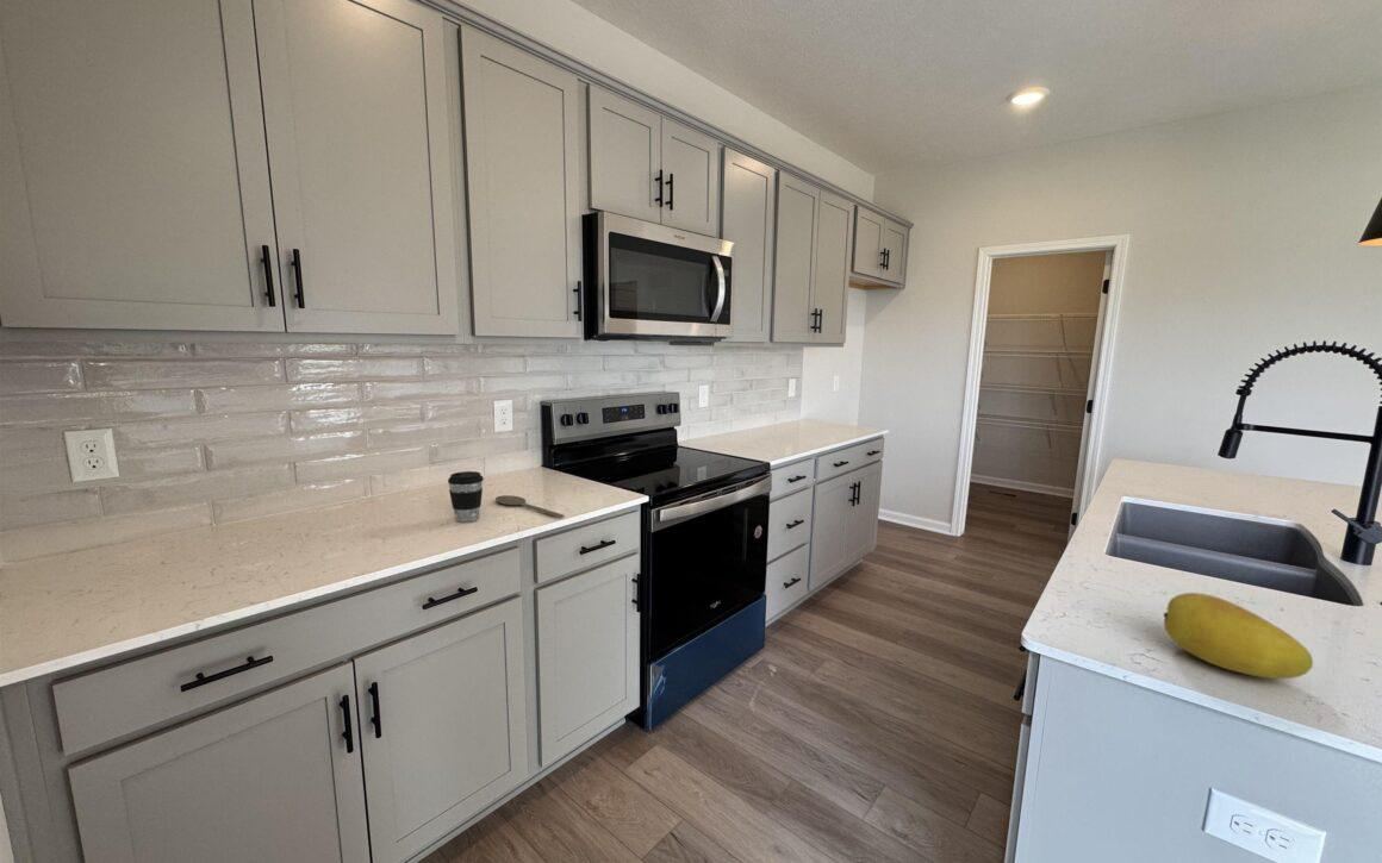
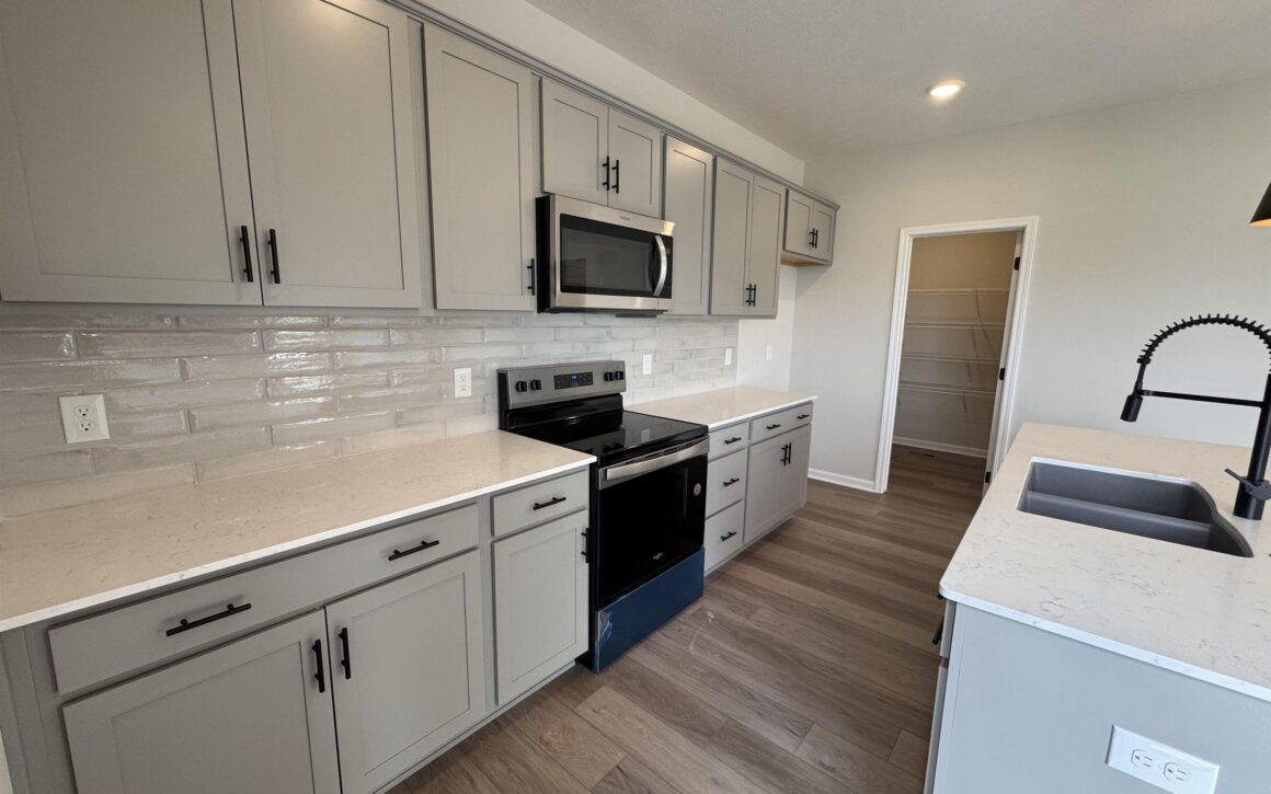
- coffee cup (466, 496)
- fruit (1233, 634)
- wooden spoon (529, 506)
